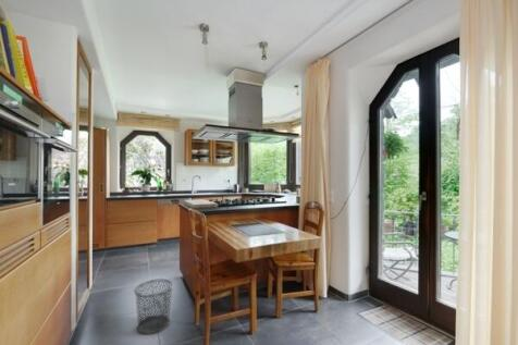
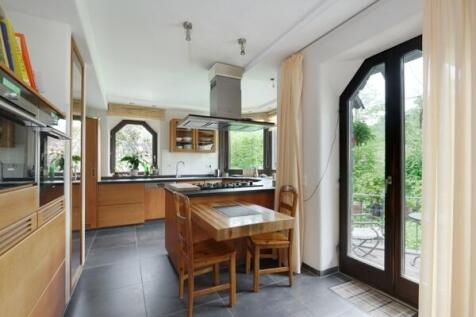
- trash can (153, 305)
